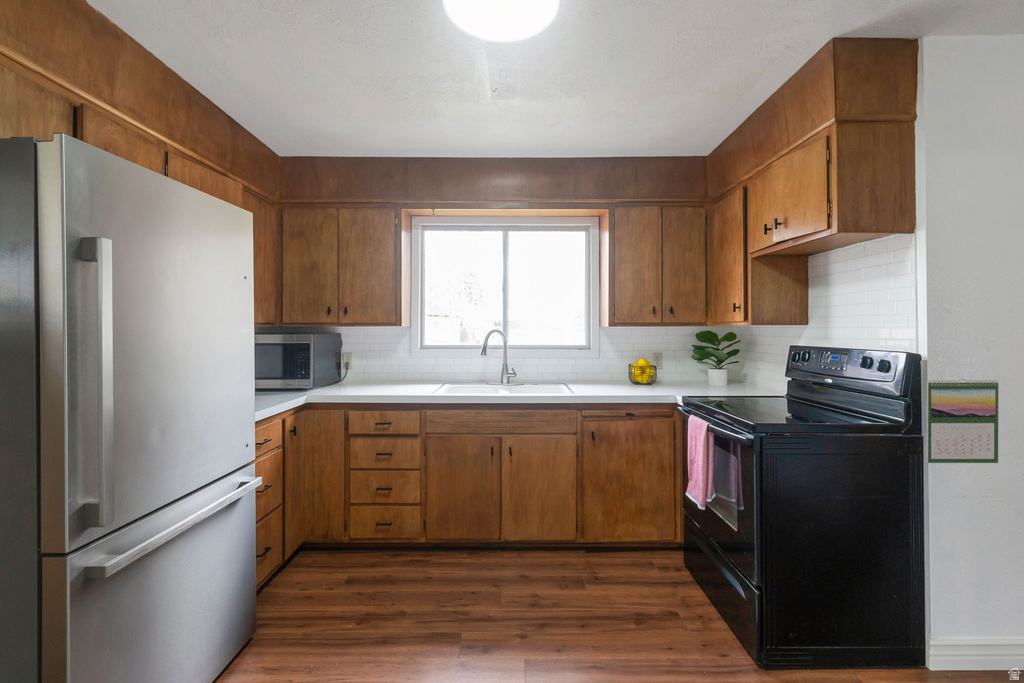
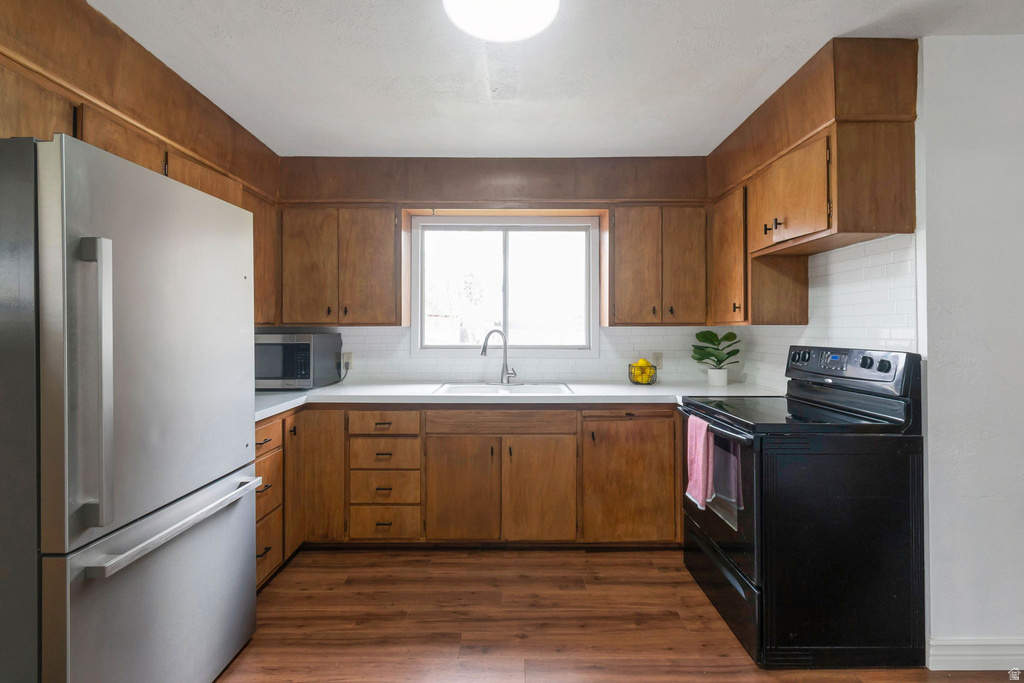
- calendar (962, 420)
